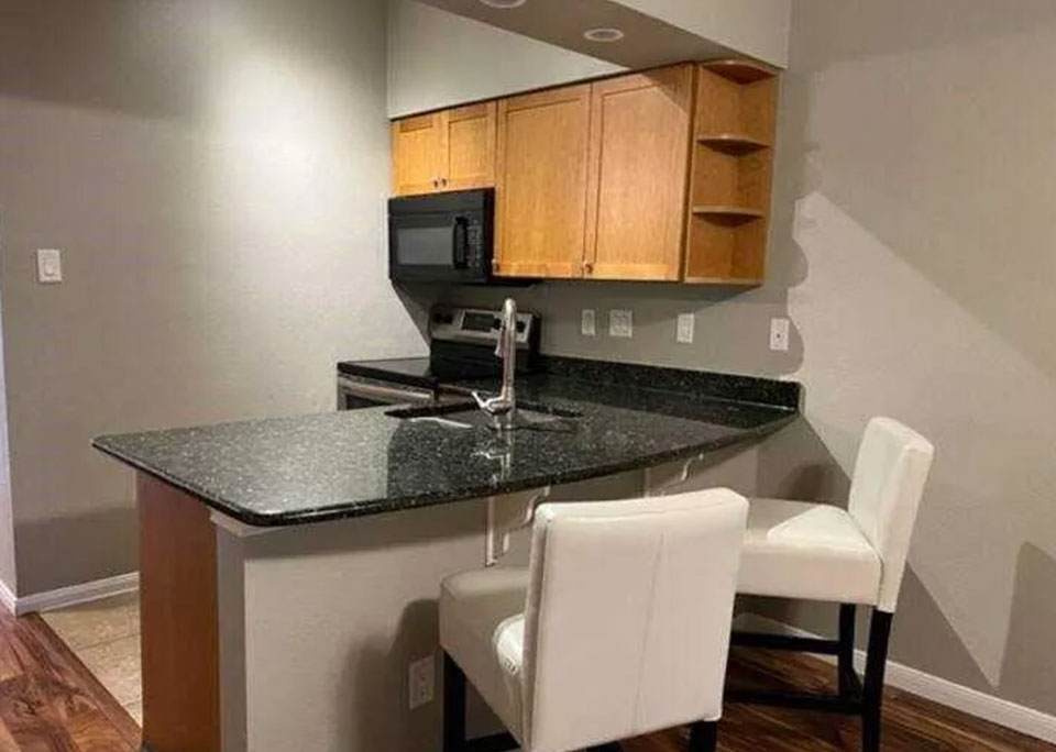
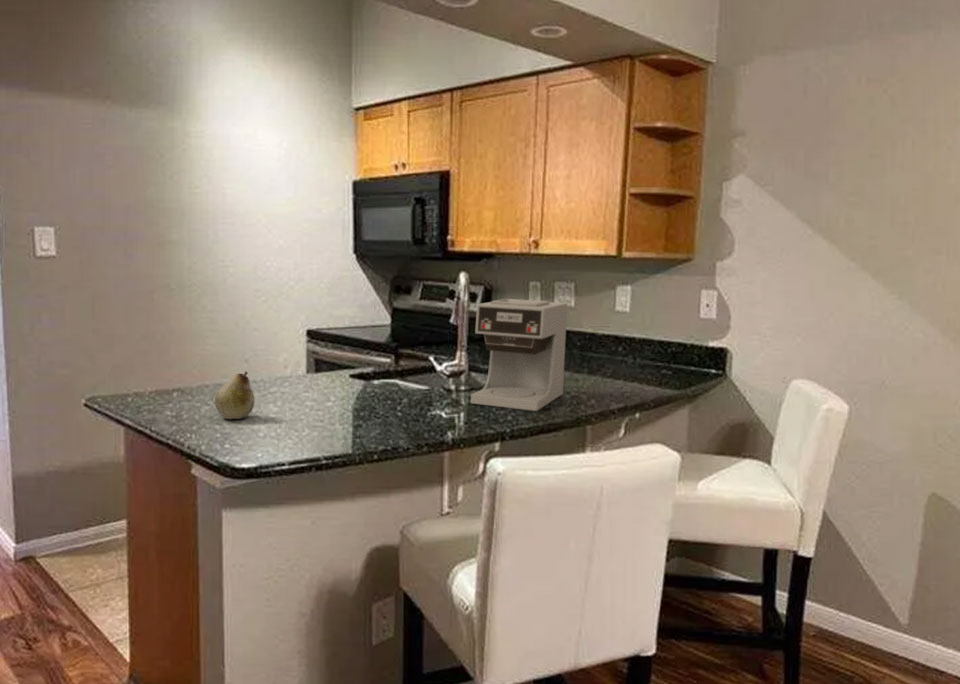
+ fruit (234, 394)
+ coffee maker (520, 350)
